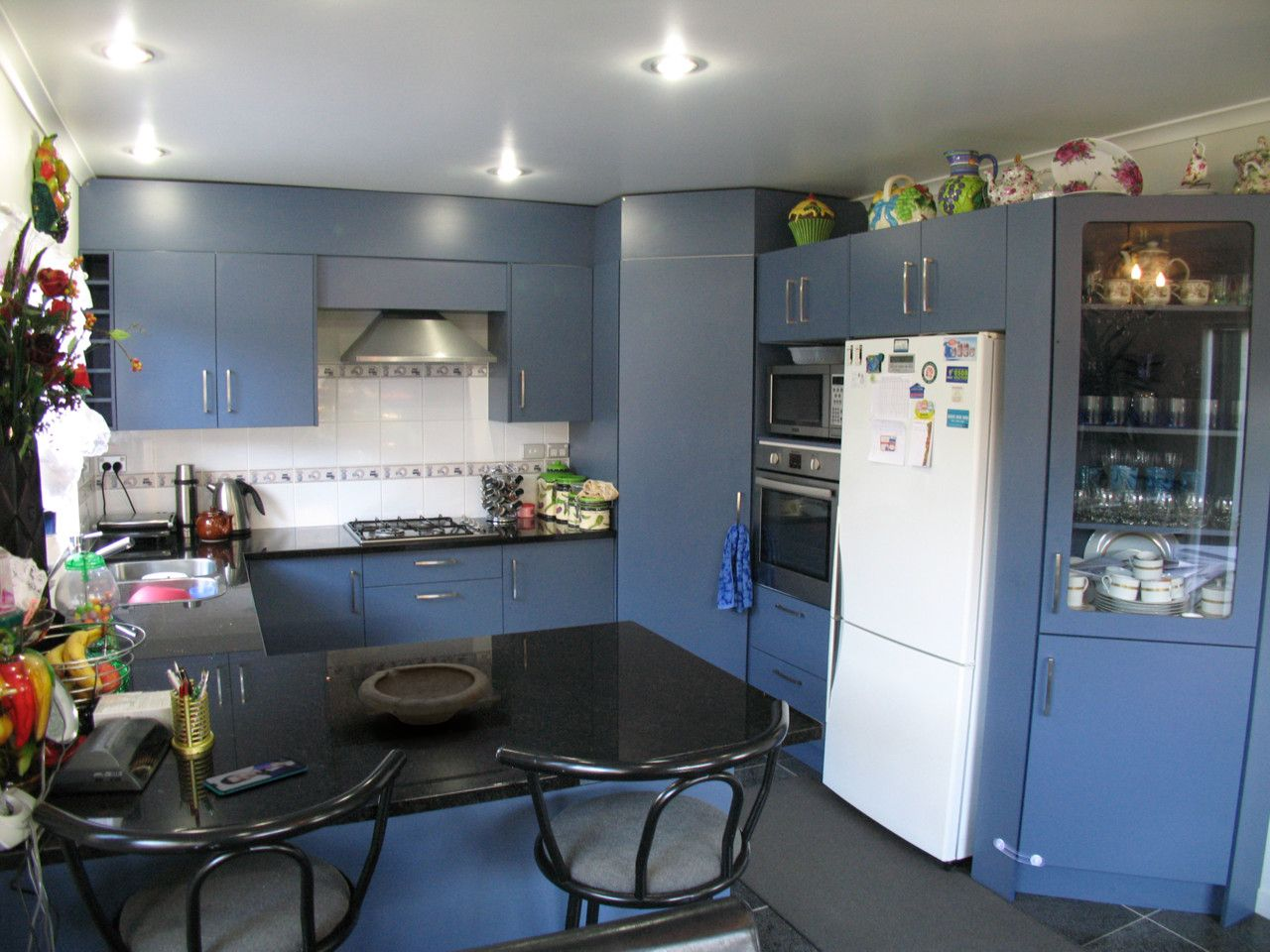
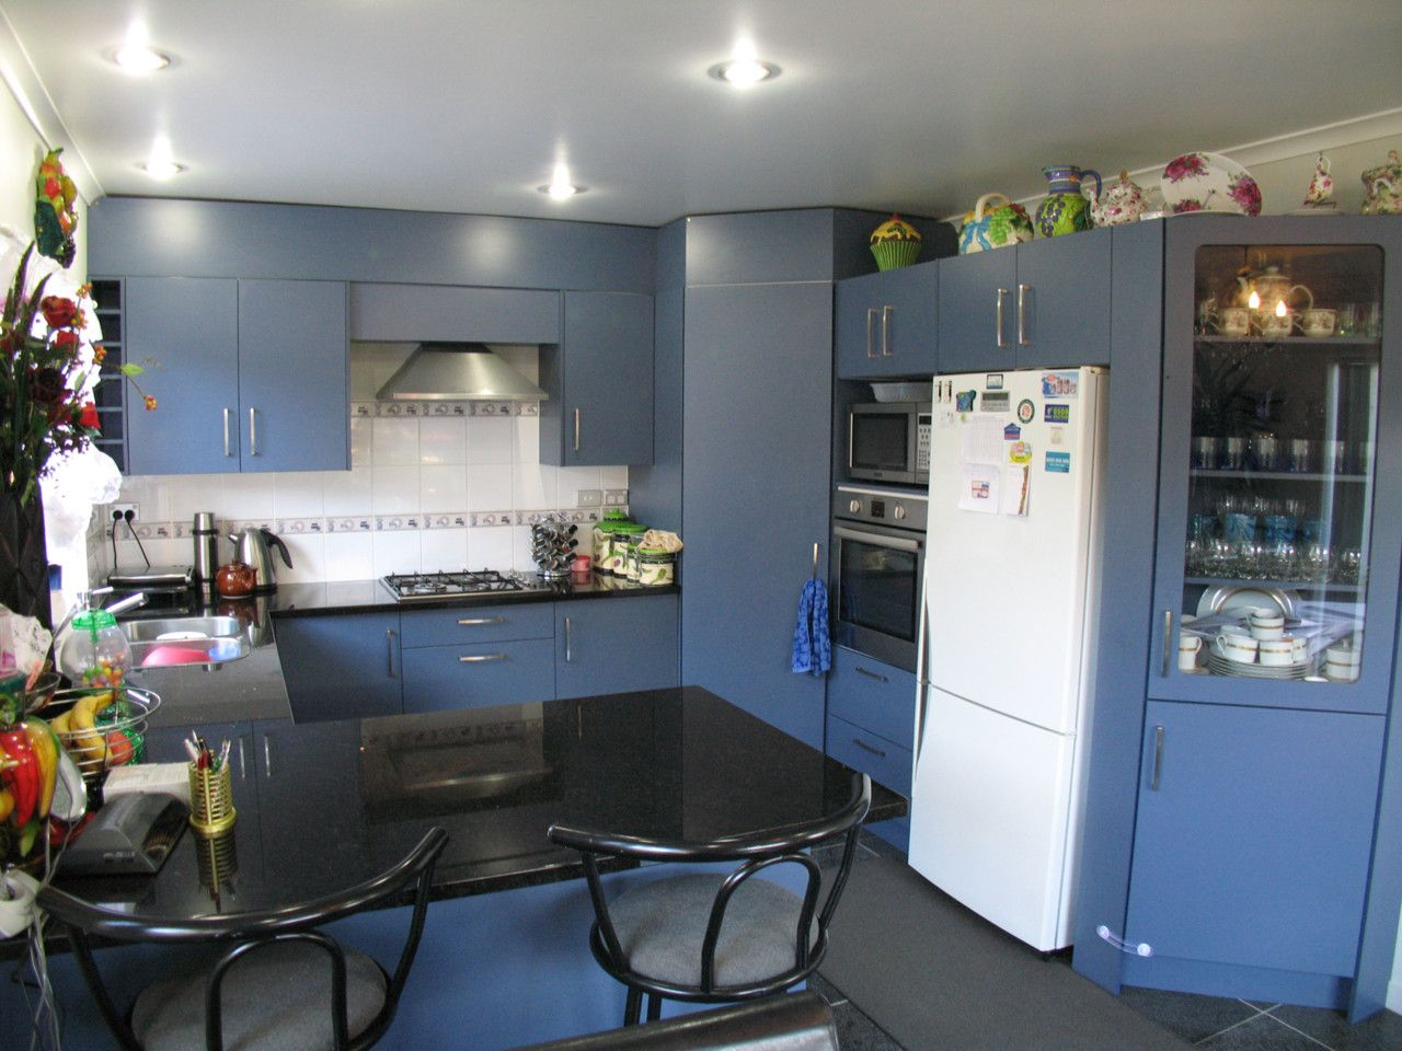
- bowl (425, 697)
- smartphone (256, 774)
